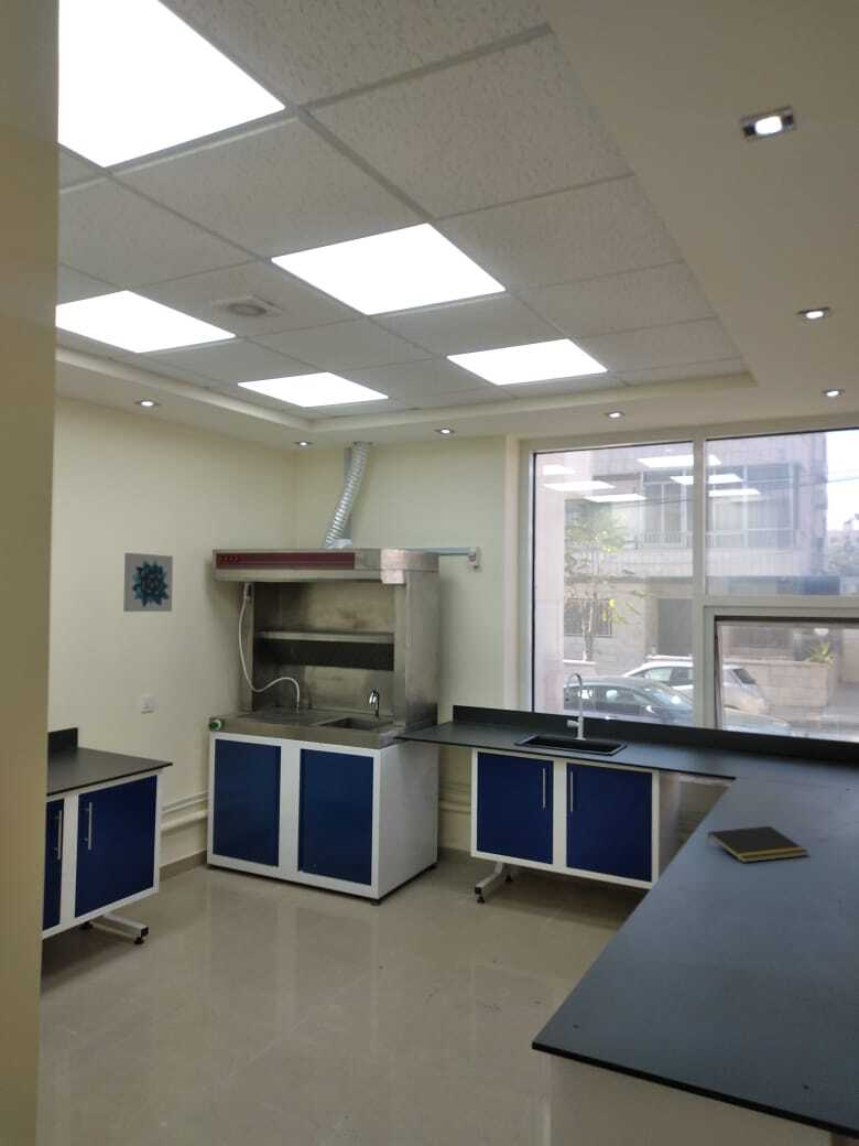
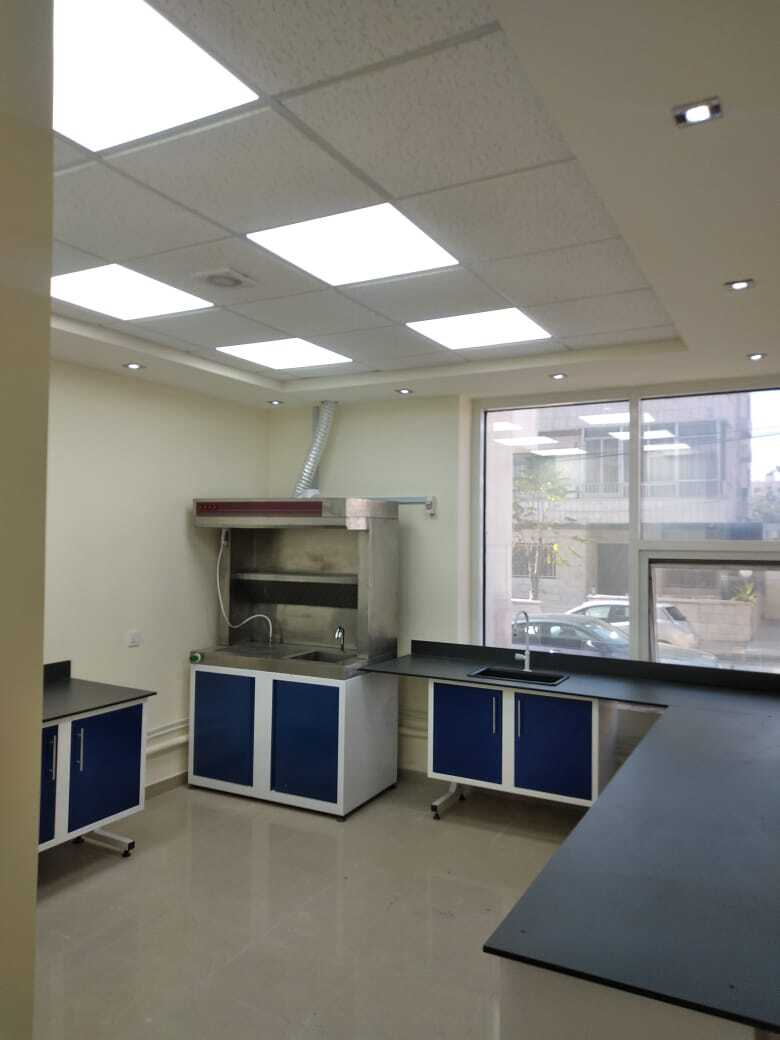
- wall art (149, 583)
- notepad (757, 843)
